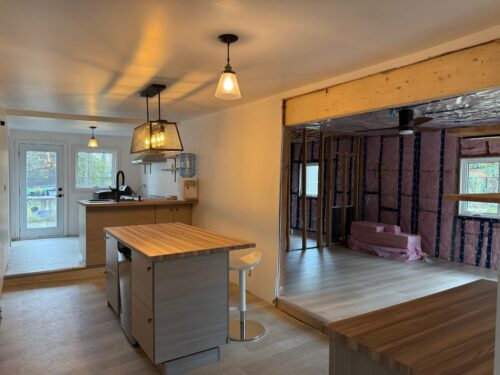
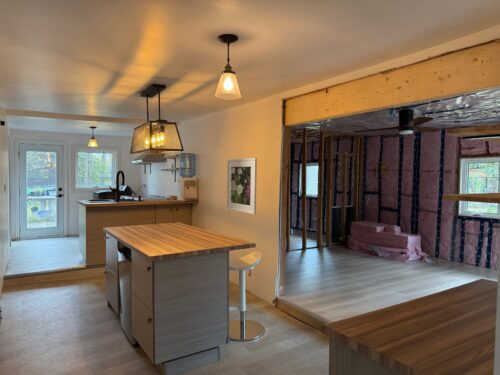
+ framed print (240, 185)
